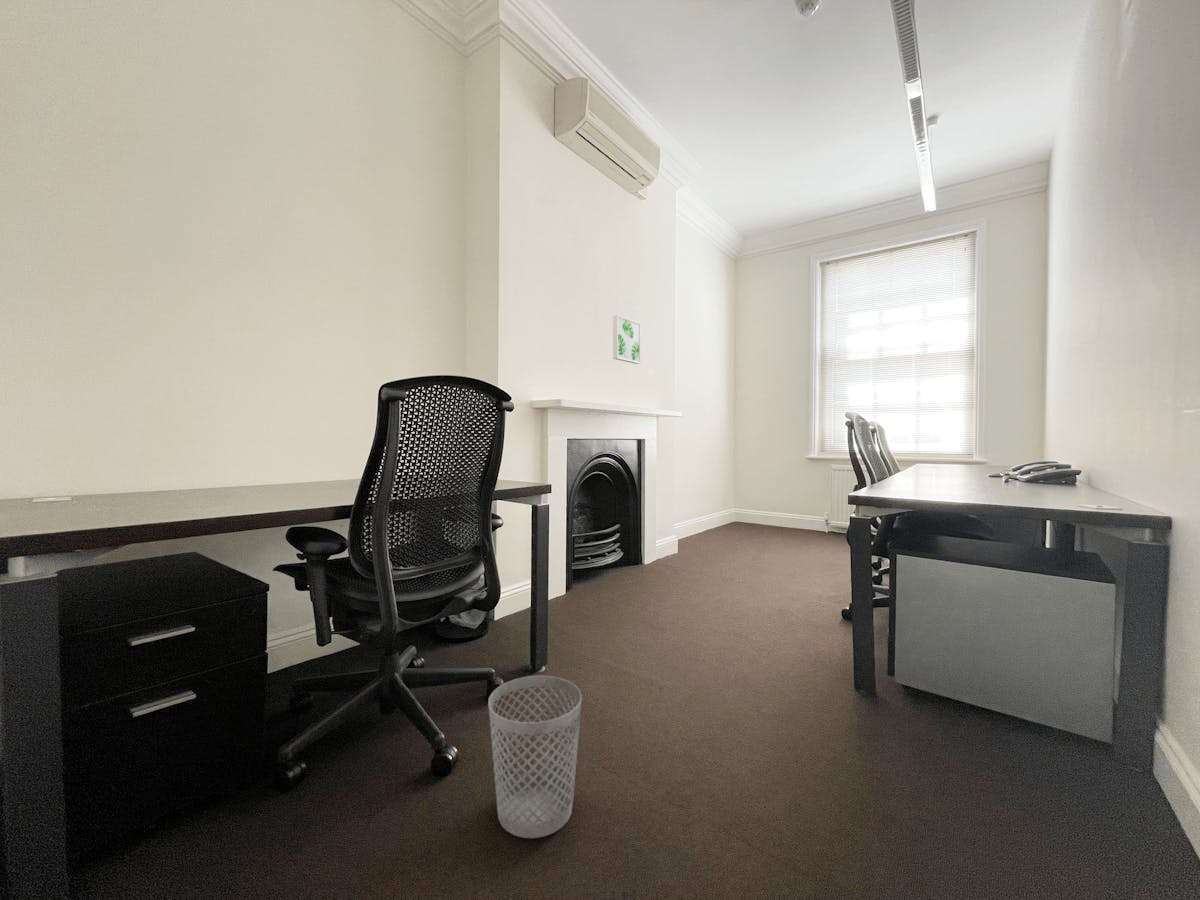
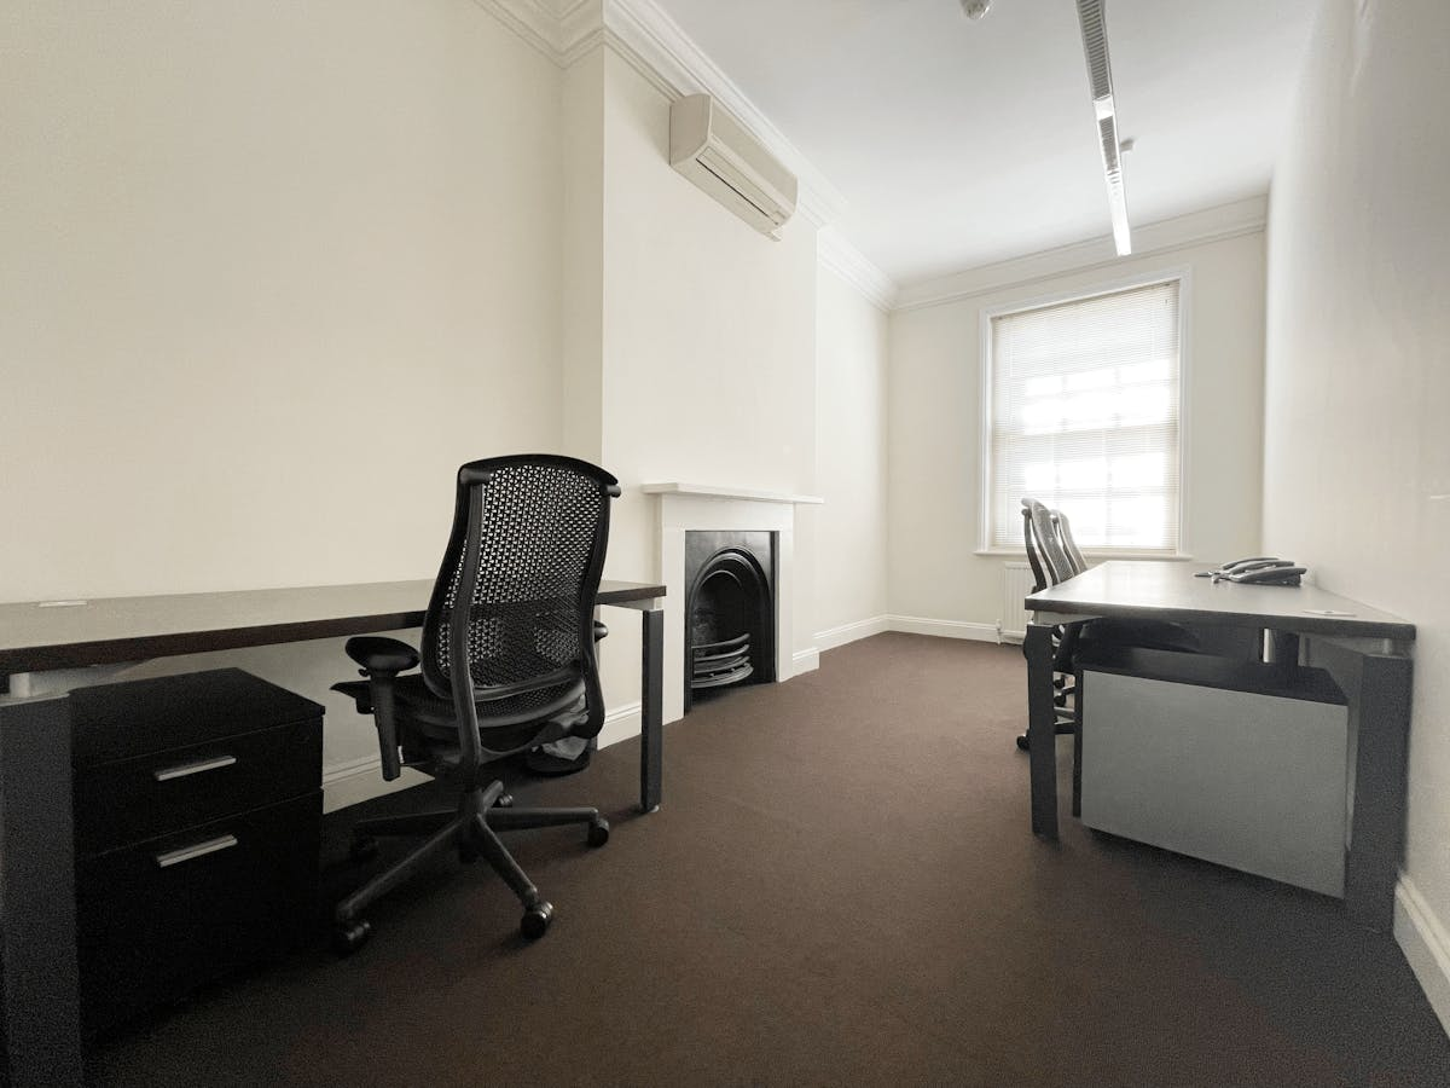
- wall art (627, 340)
- wastebasket (535, 753)
